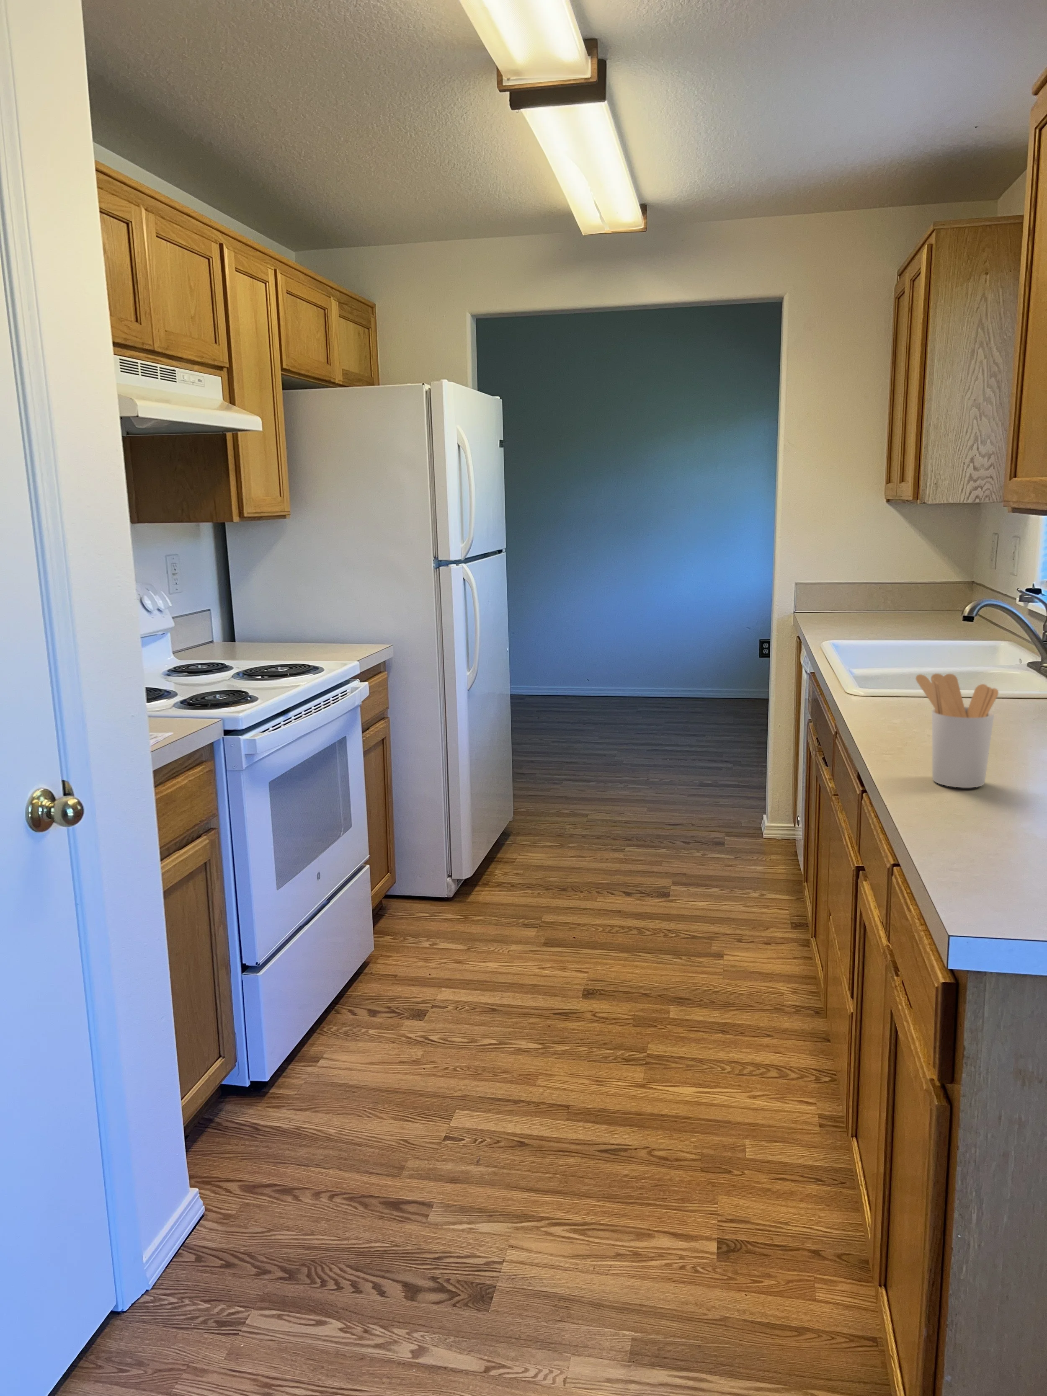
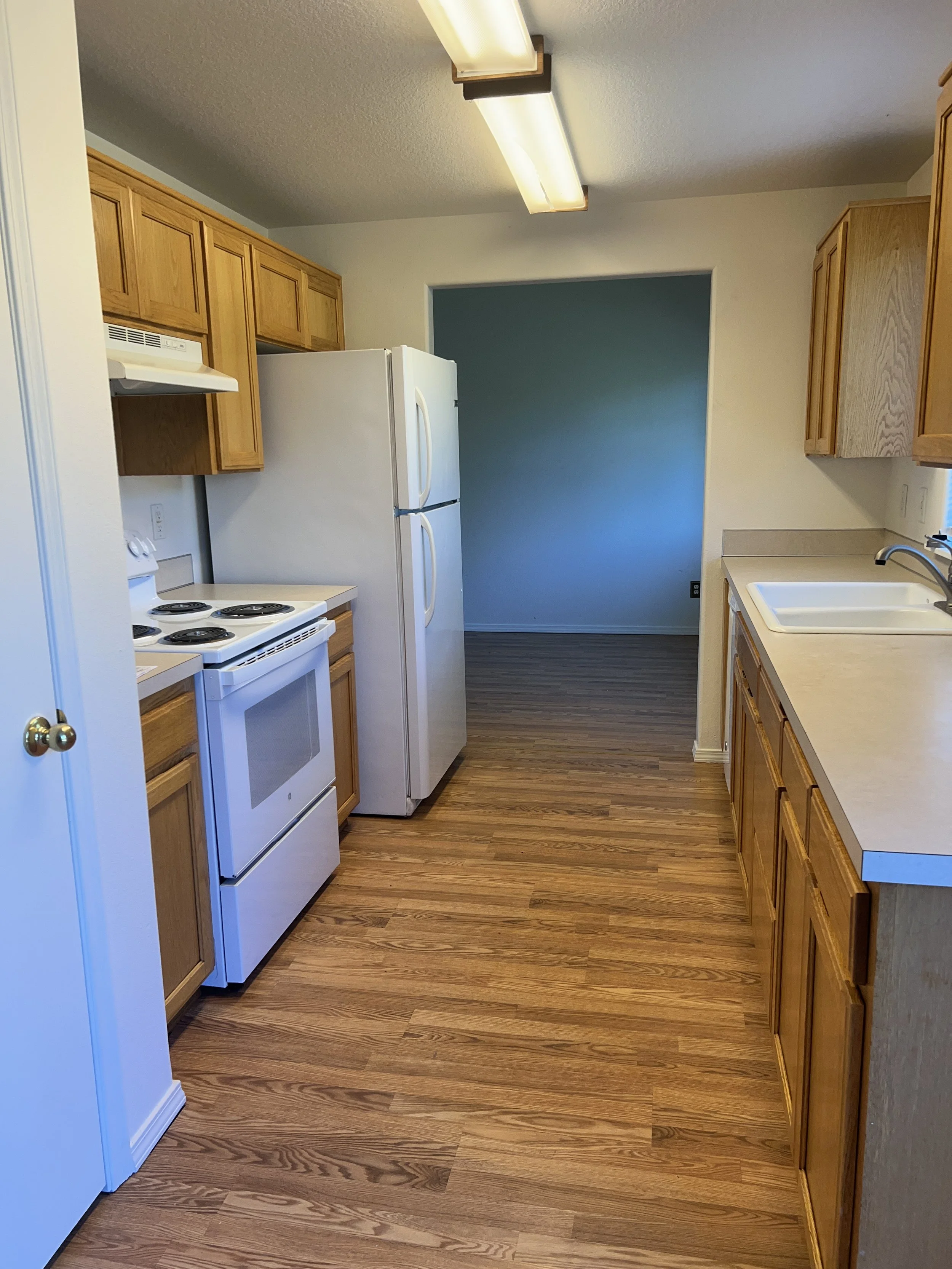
- utensil holder (952, 727)
